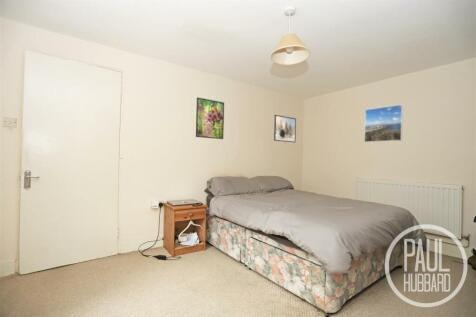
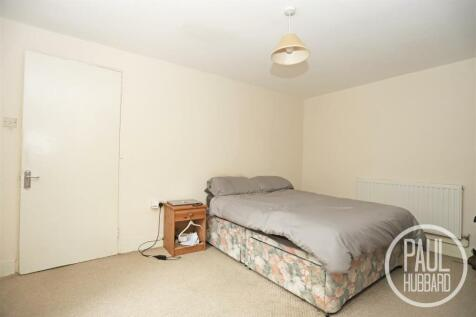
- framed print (285, 129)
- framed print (382, 124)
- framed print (210, 119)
